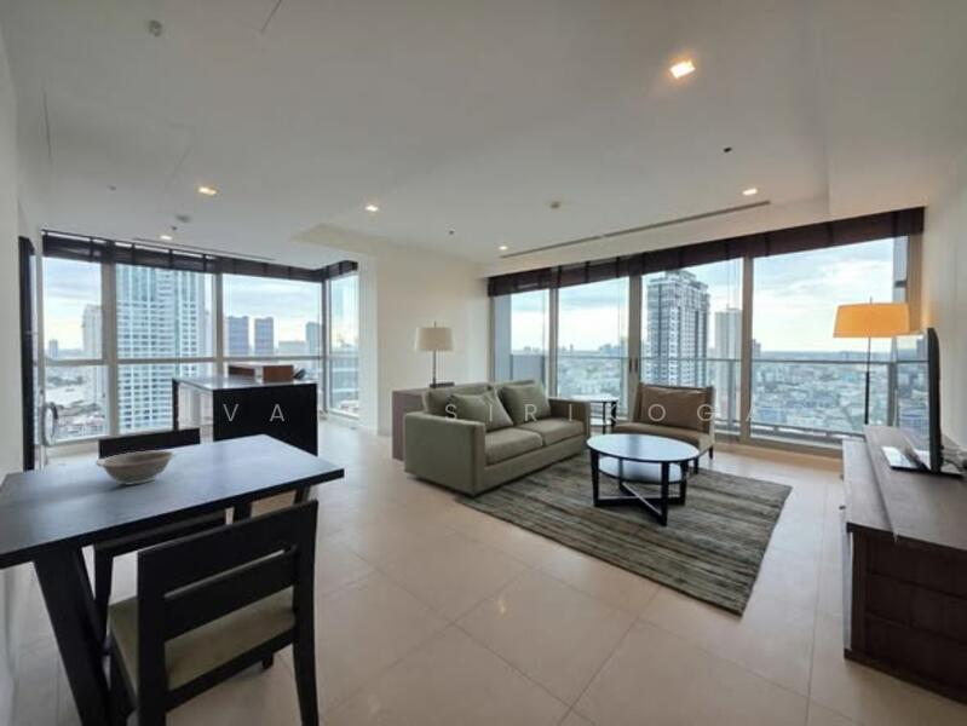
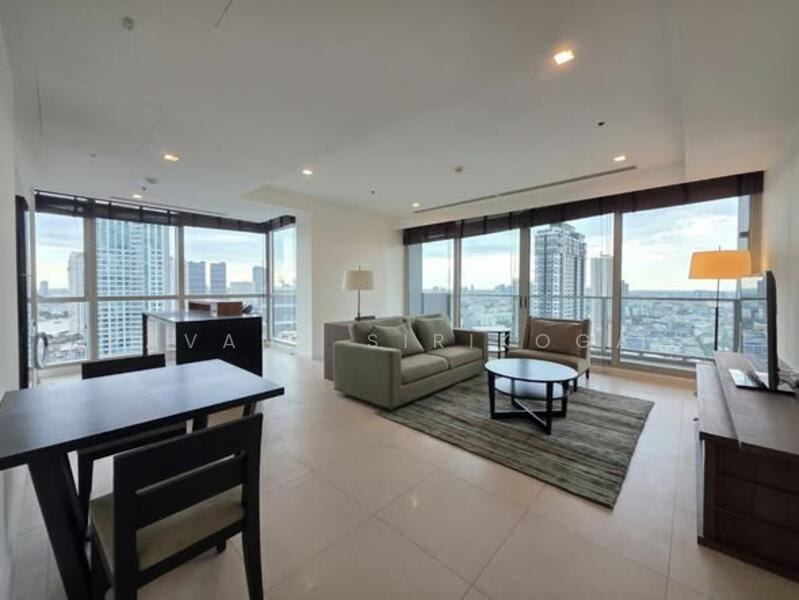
- decorative bowl (138, 468)
